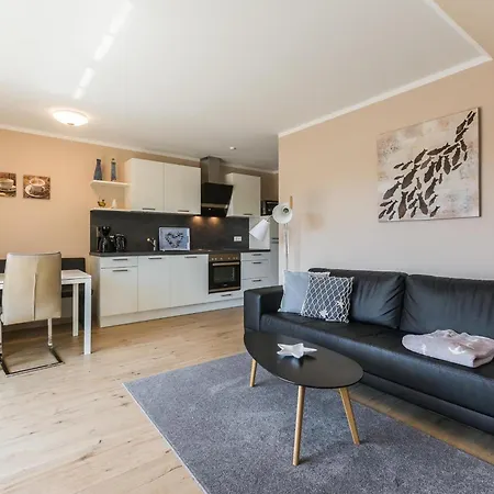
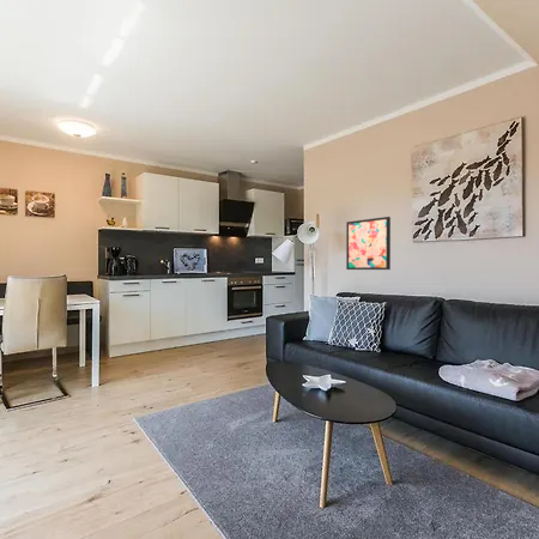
+ wall art (367, 244)
